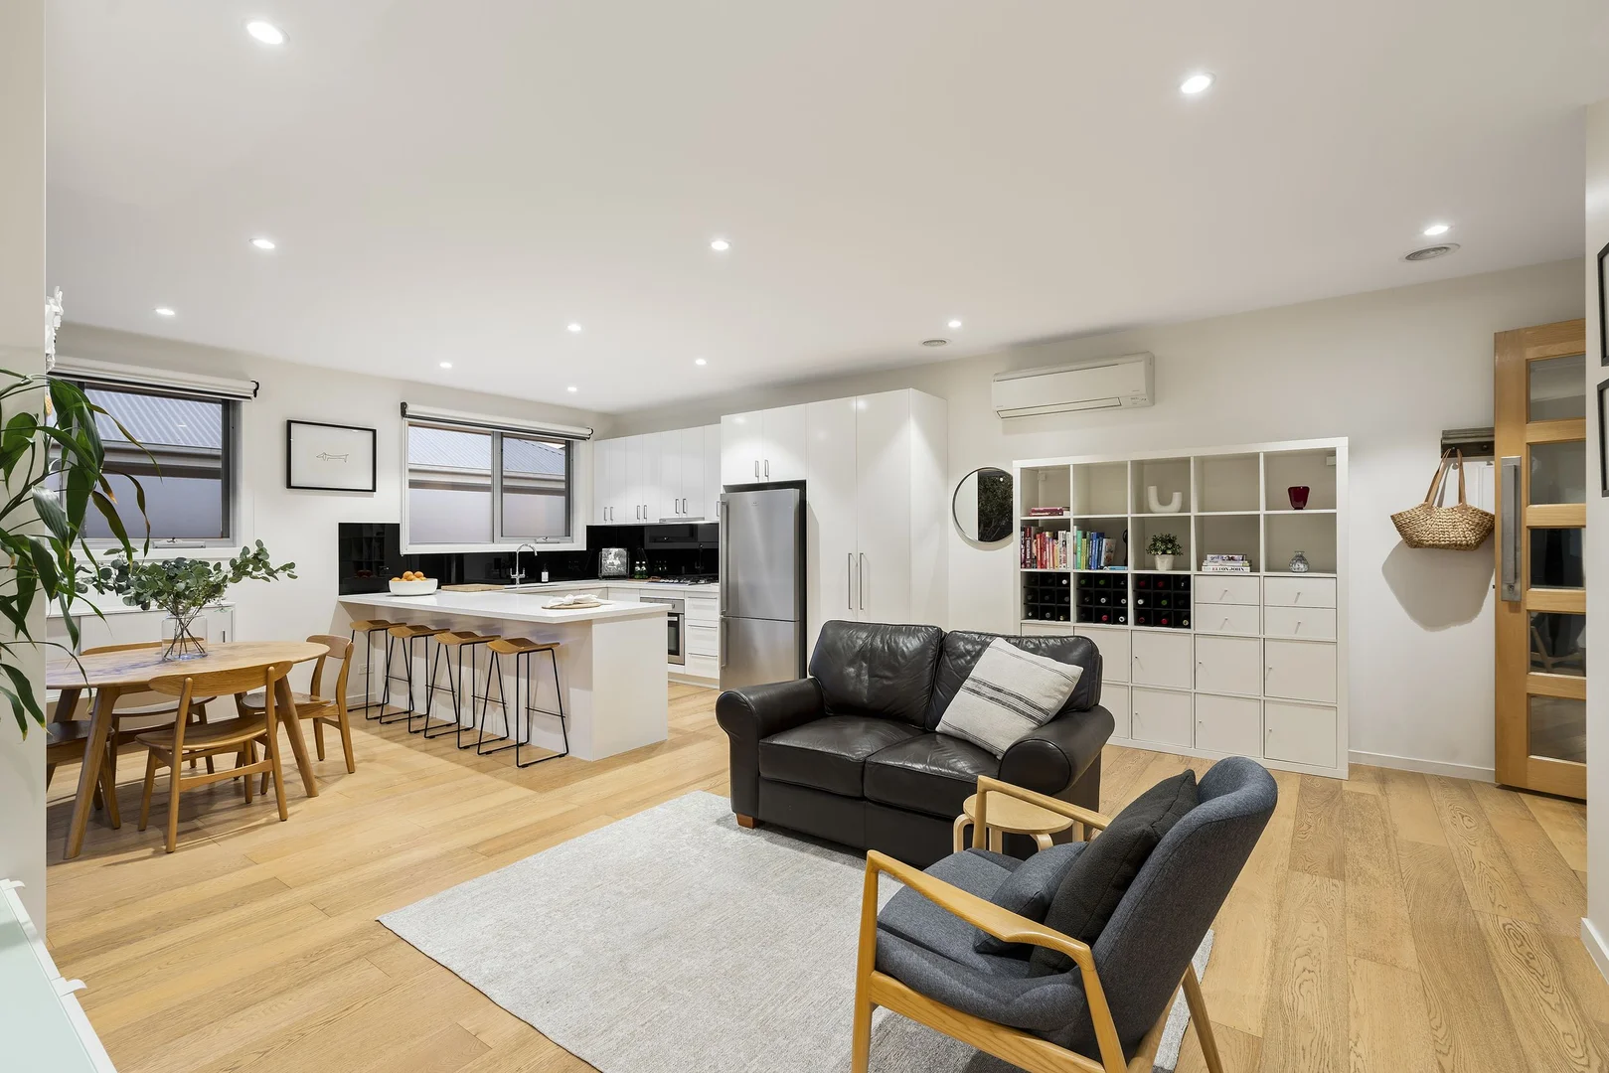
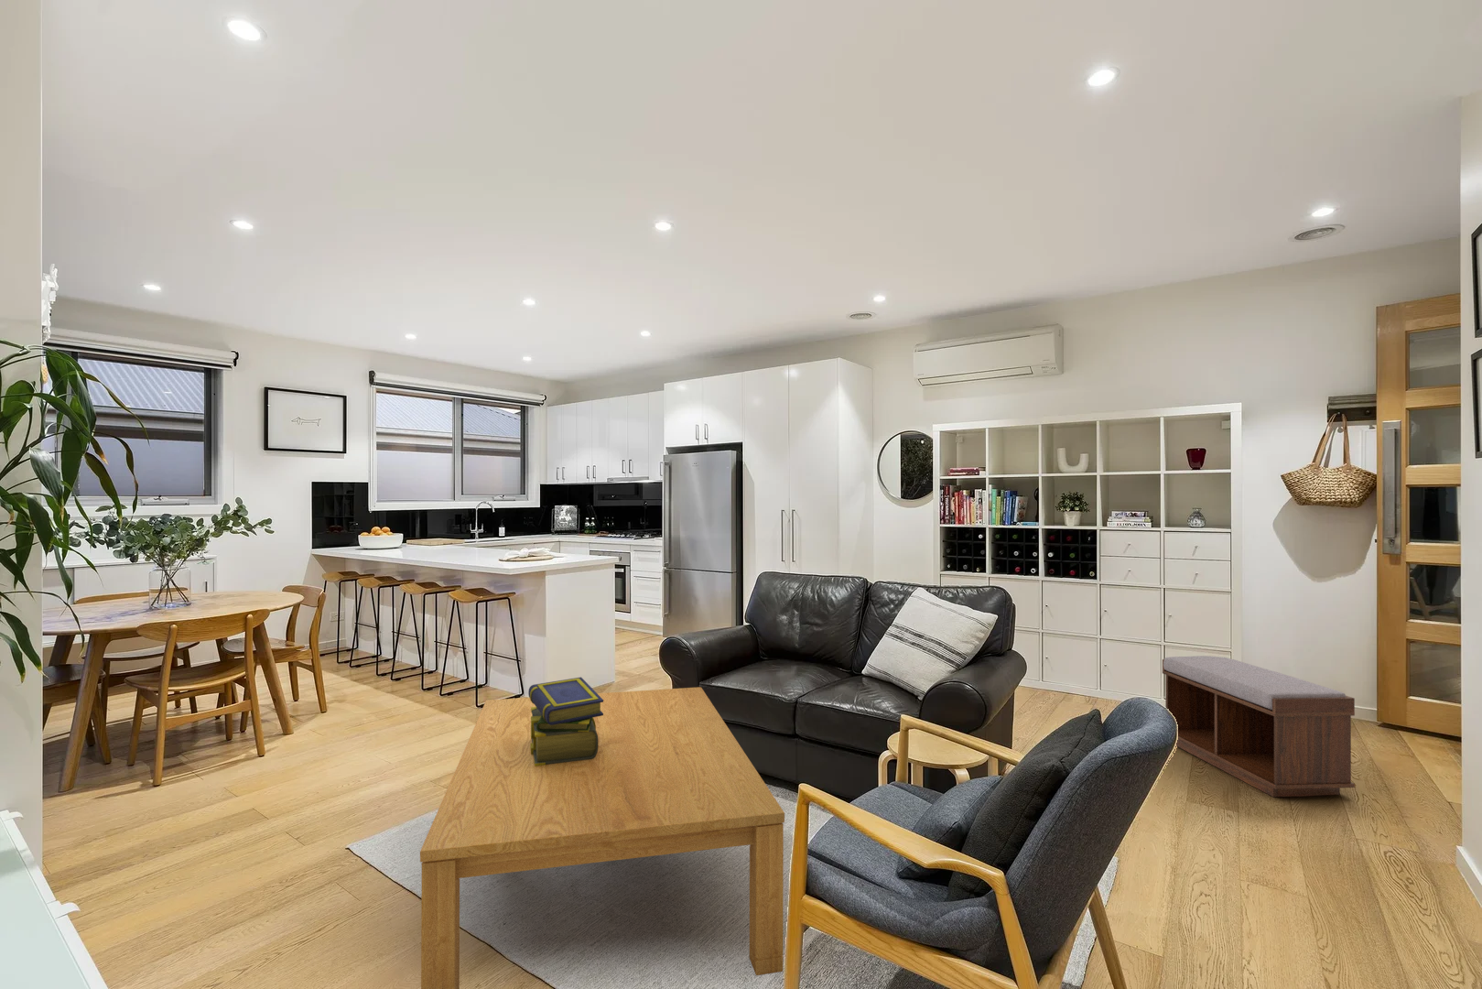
+ coffee table (603, 807)
+ bench (1247, 719)
+ stack of books (566, 717)
